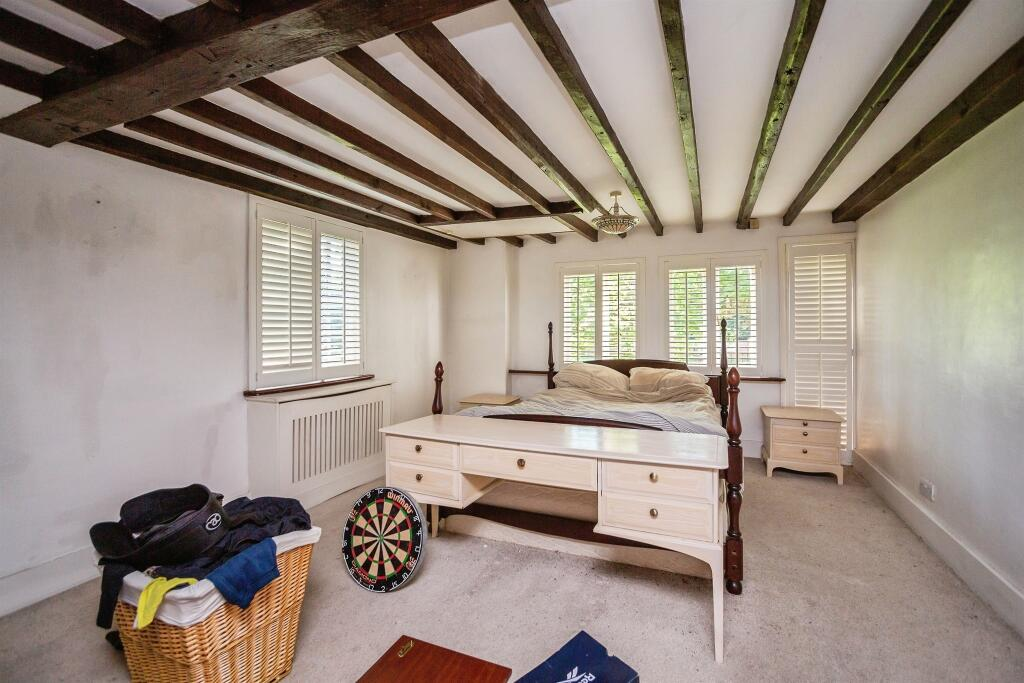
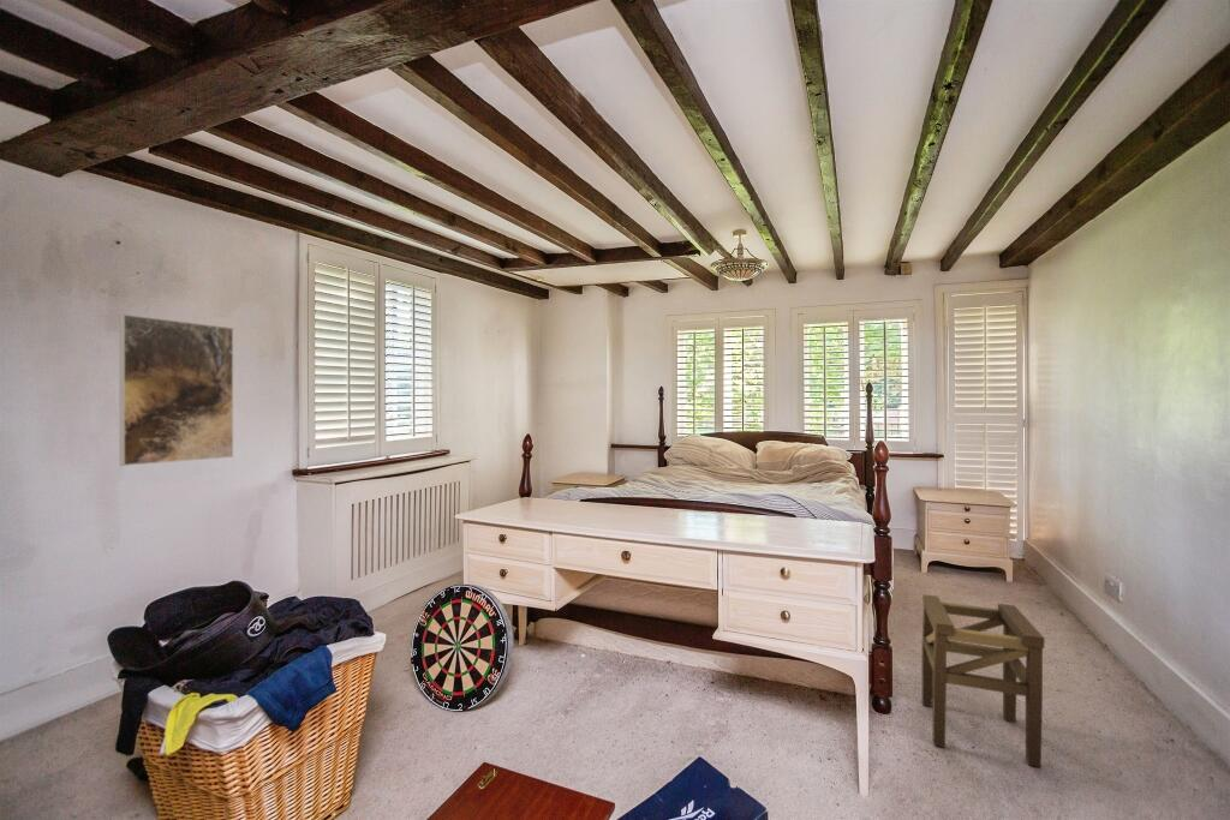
+ stool (975, 675)
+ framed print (180, 391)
